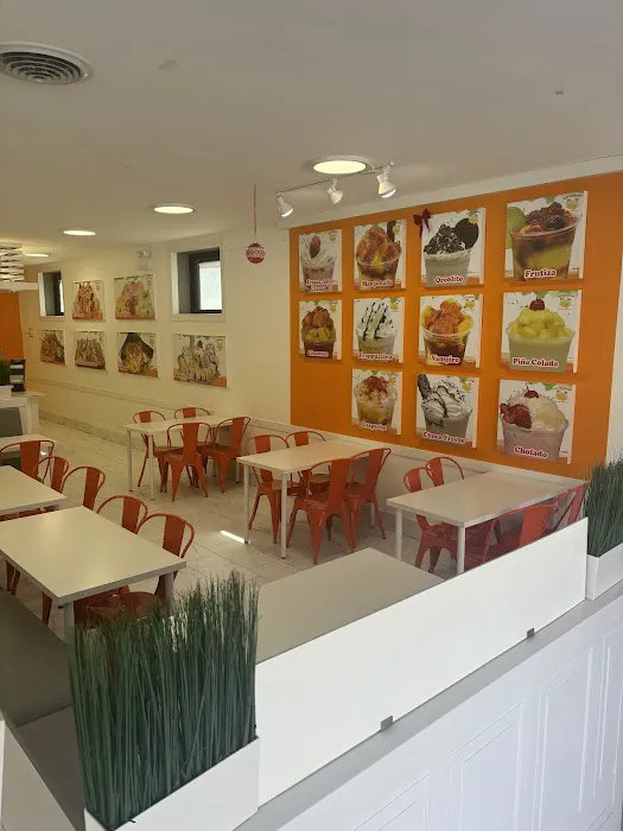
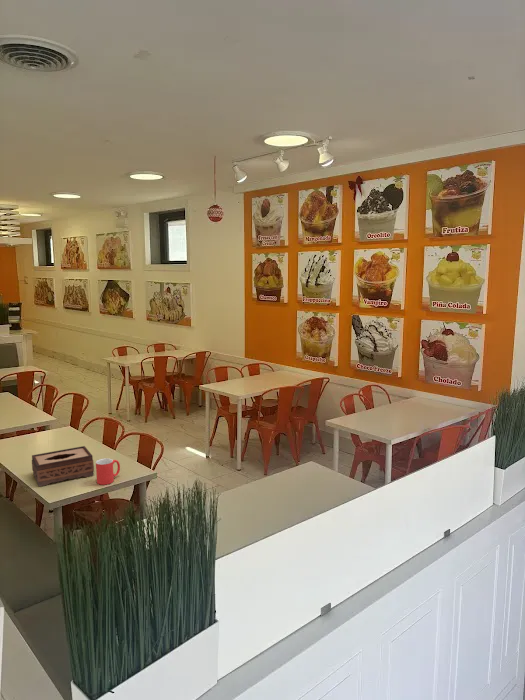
+ tissue box (62, 465)
+ mug (108, 470)
